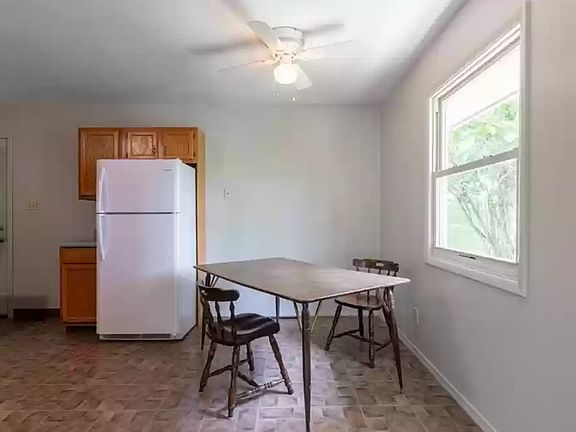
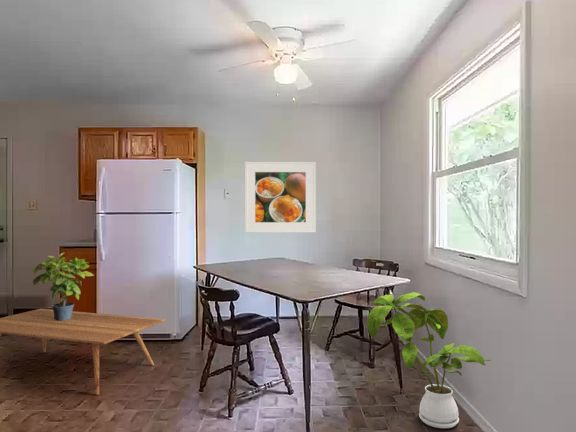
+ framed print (280, 197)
+ potted plant (61, 285)
+ coffee table (68, 340)
+ house plant (418, 358)
